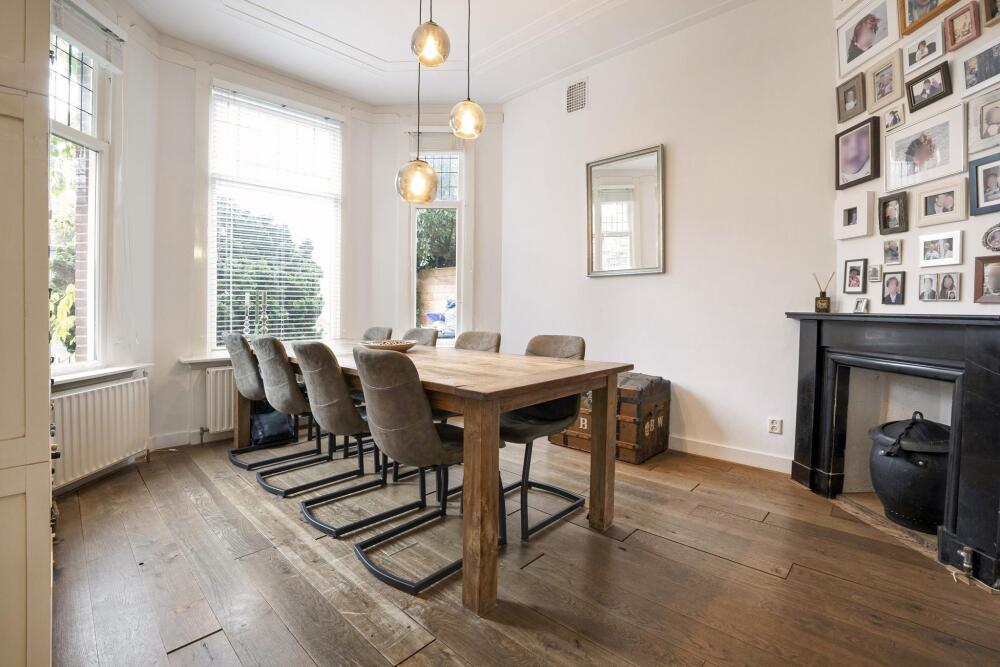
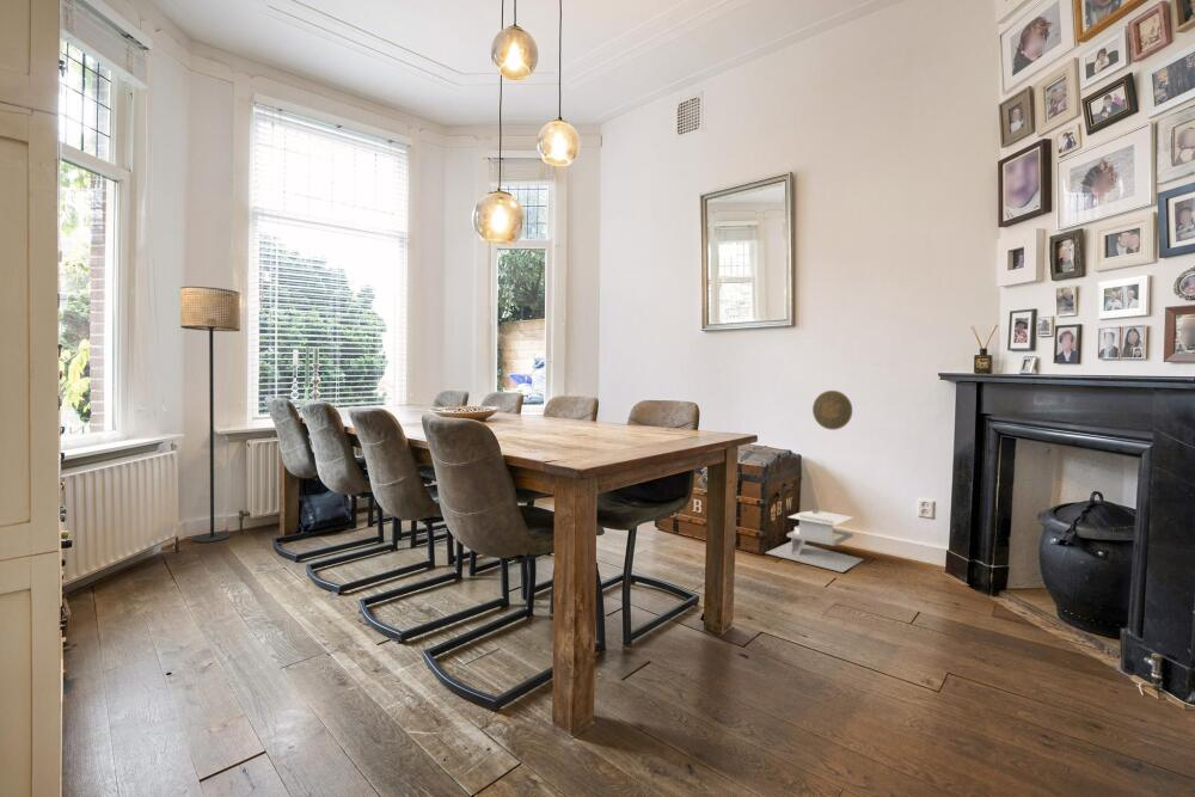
+ floor lamp (212, 415)
+ decorative plate (831, 410)
+ architectural model (820, 533)
